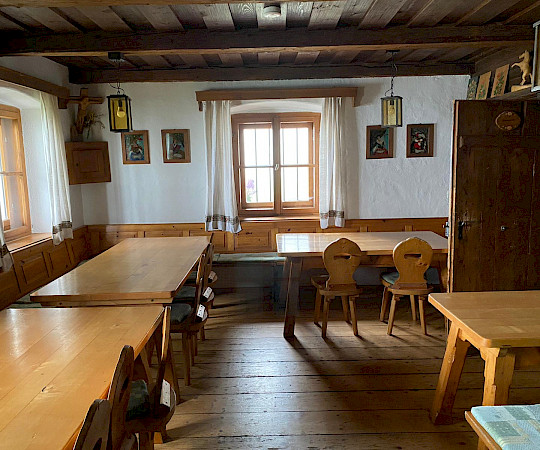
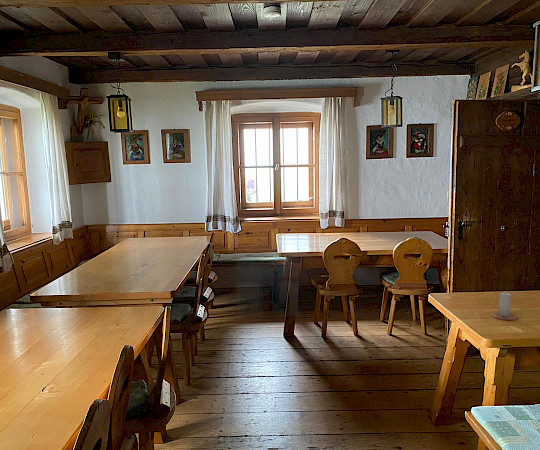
+ candle (505, 300)
